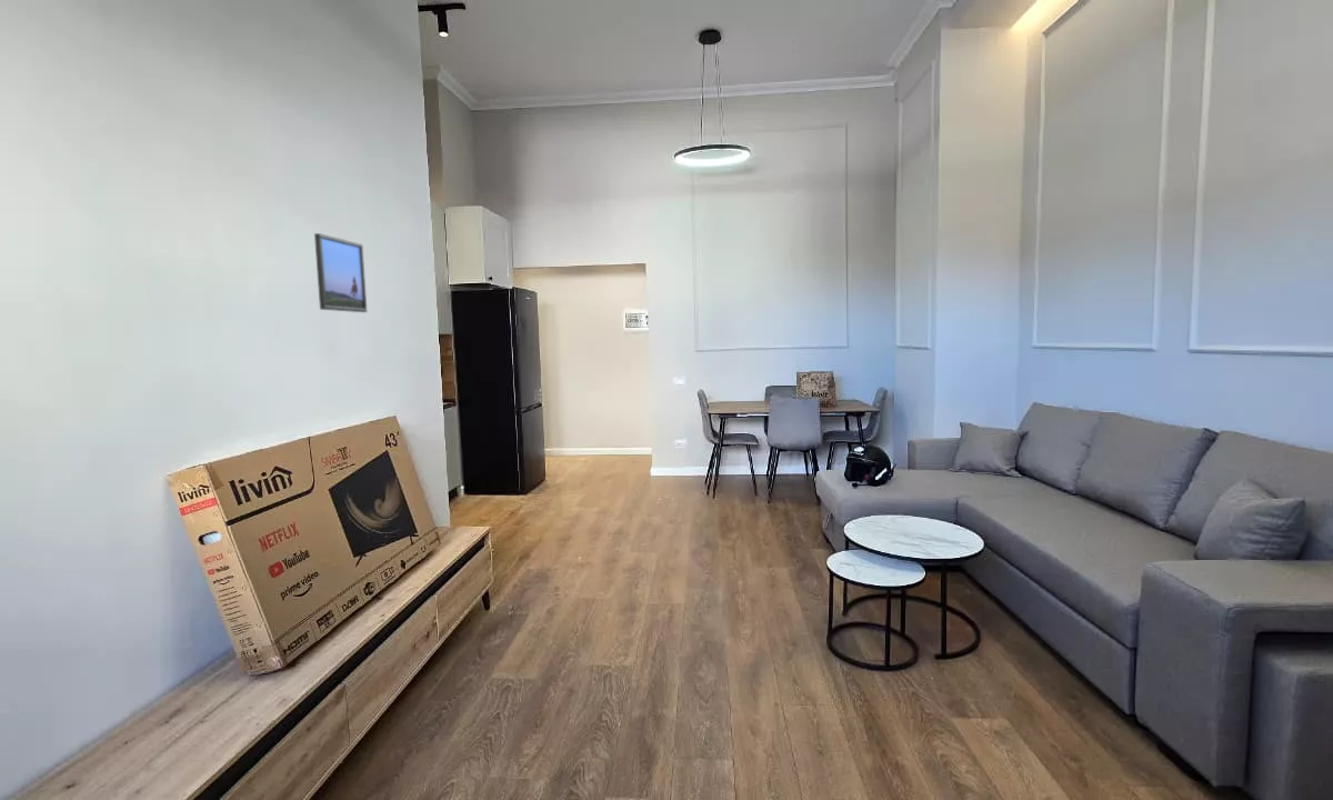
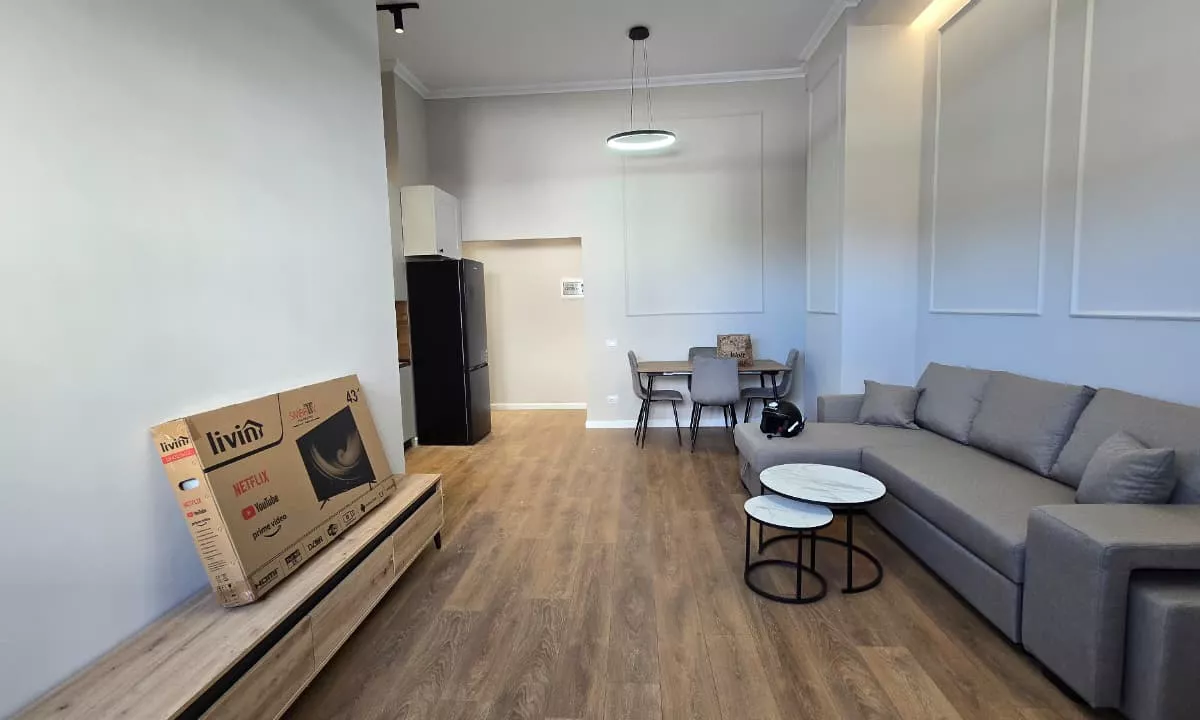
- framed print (342, 274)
